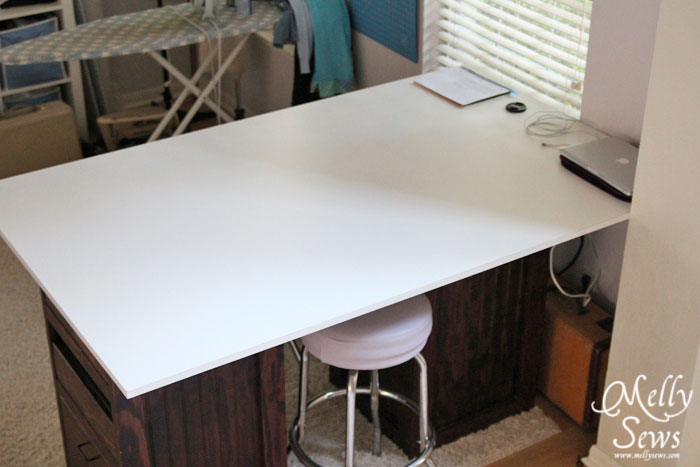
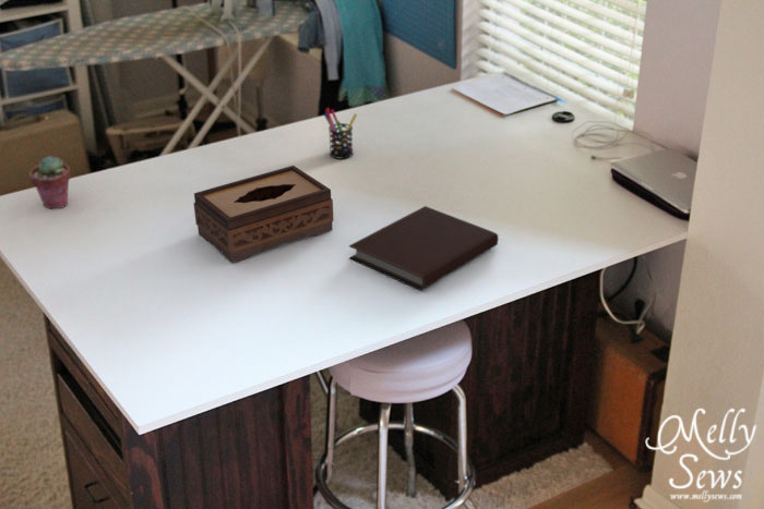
+ potted succulent (51, 180)
+ tissue box (263, 211)
+ pen holder (338, 132)
+ notebook (423, 245)
